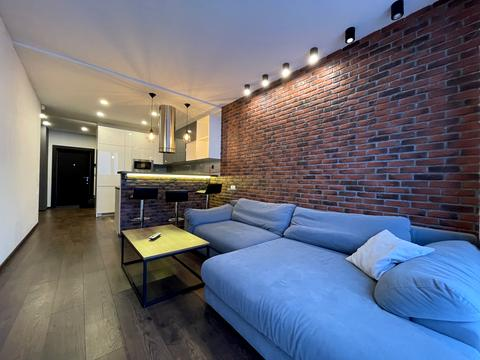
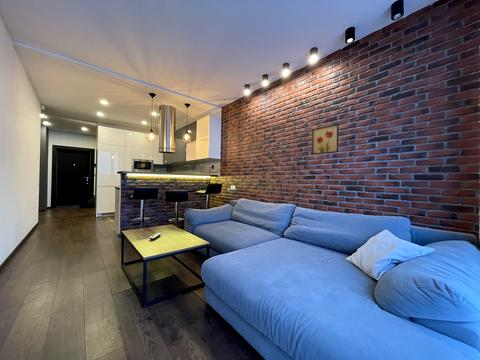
+ wall art (324, 140)
